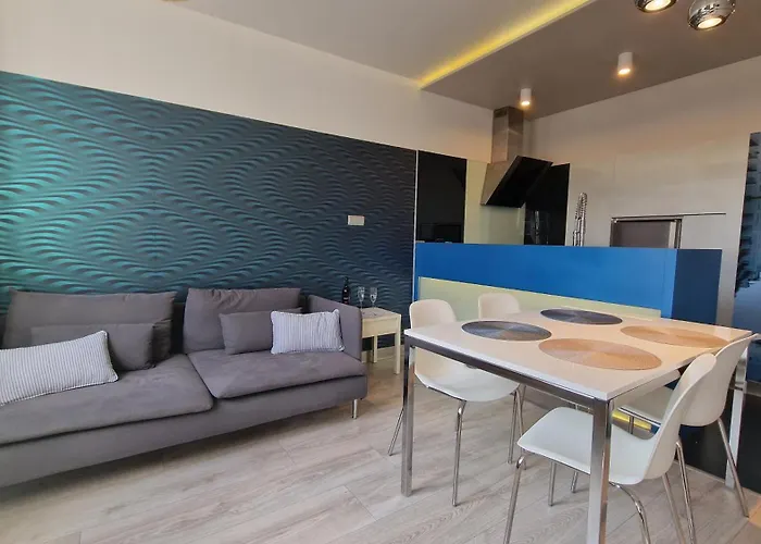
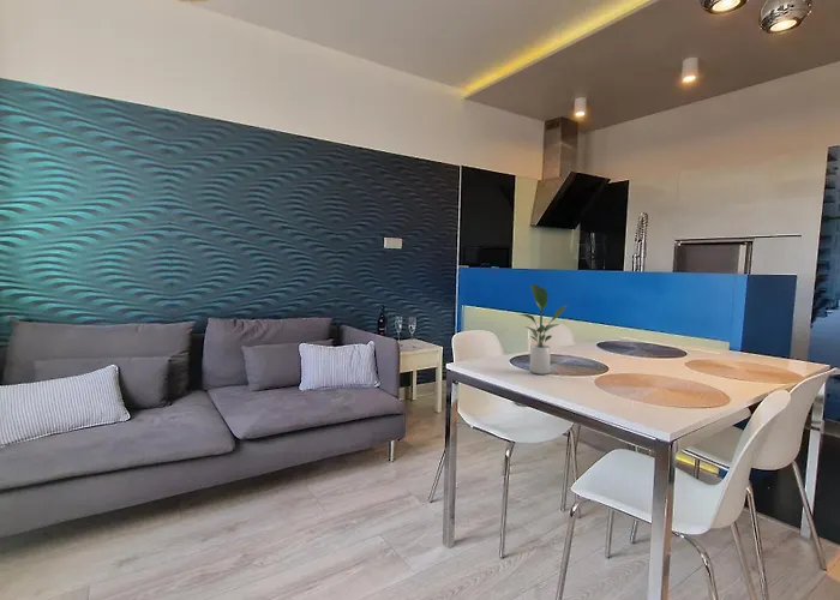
+ potted plant (544, 328)
